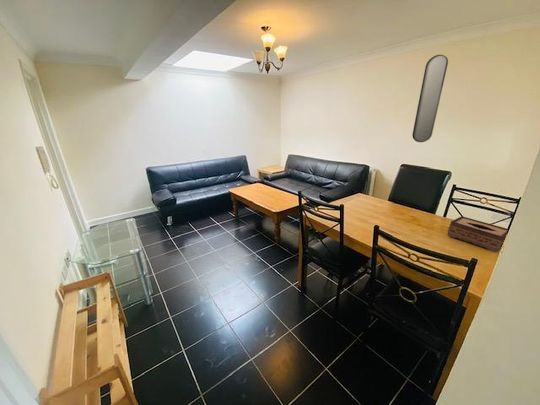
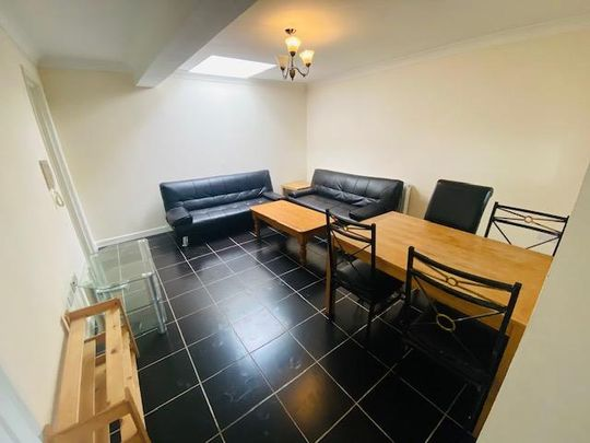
- tissue box (477, 232)
- home mirror (428, 101)
